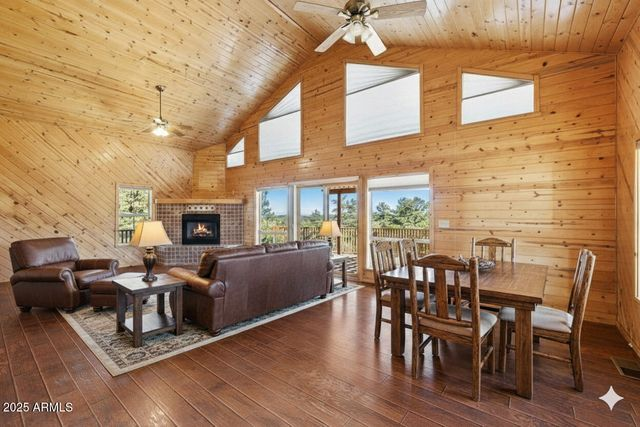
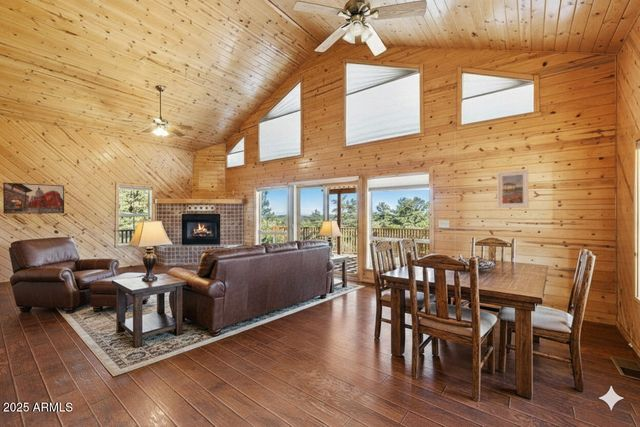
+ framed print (512, 189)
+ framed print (35, 198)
